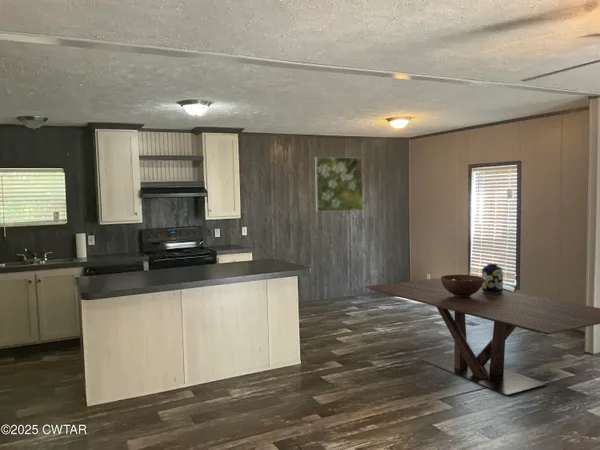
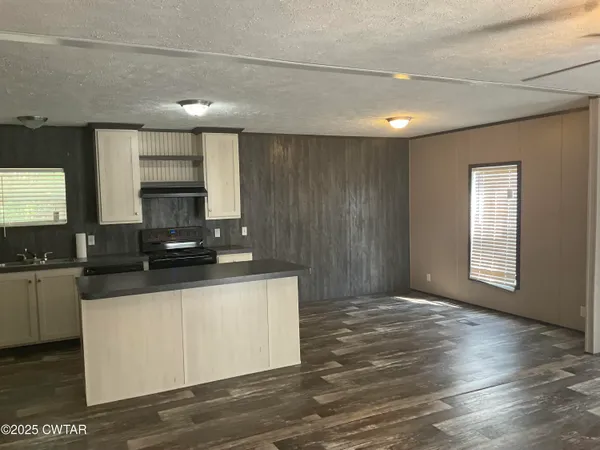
- fruit bowl (462, 286)
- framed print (339, 184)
- dining table (466, 339)
- vase (492, 278)
